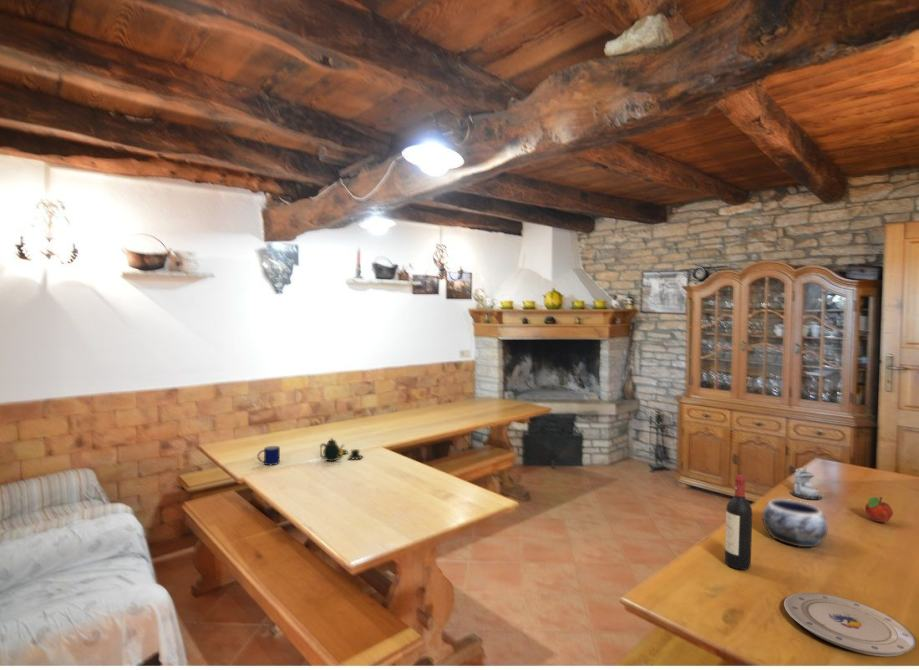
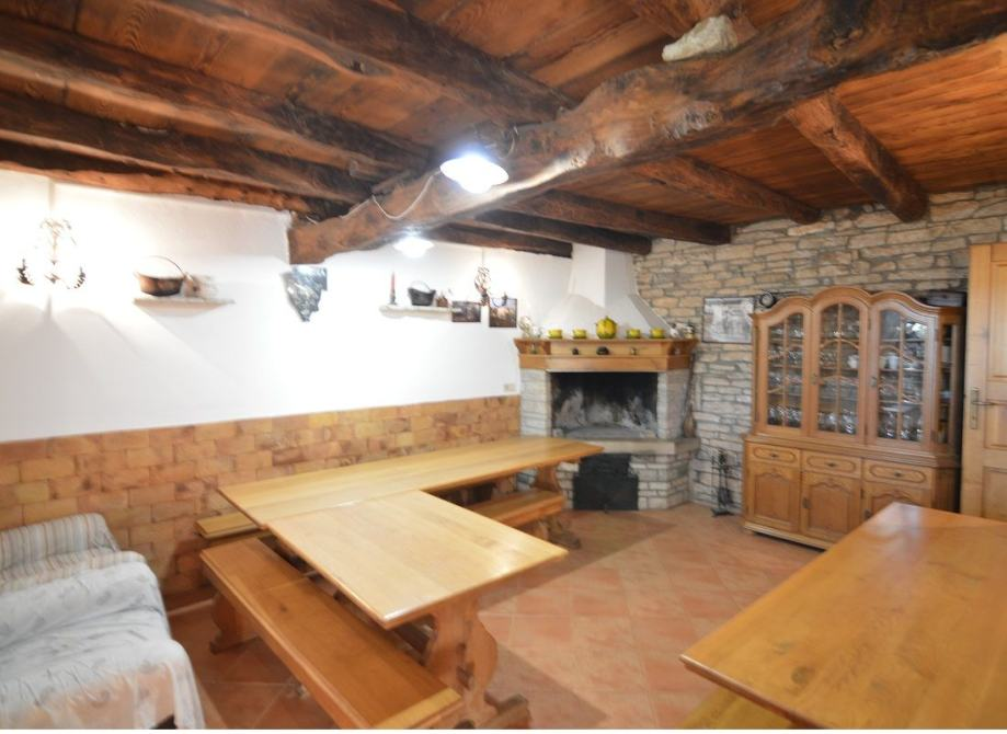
- decorative bowl (794, 522)
- teapot (343, 445)
- plate (845, 622)
- mug (268, 455)
- candle (805, 482)
- fruit (878, 509)
- wine bottle (738, 520)
